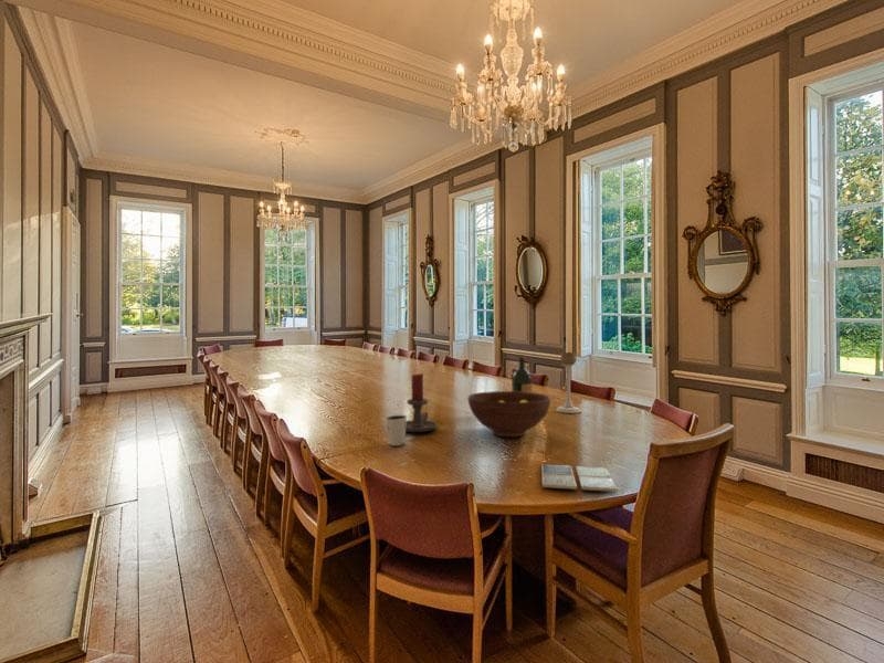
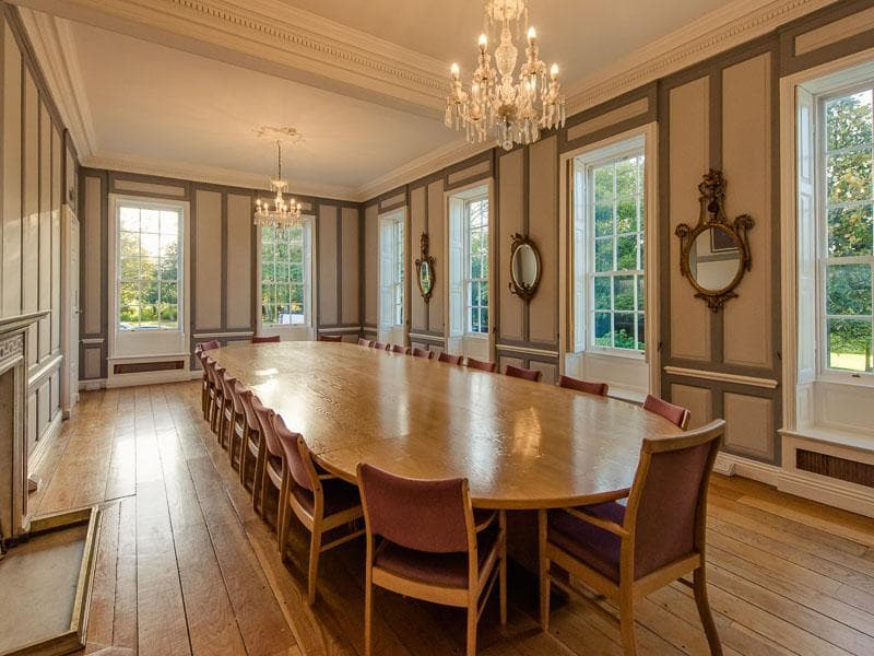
- drink coaster (573, 476)
- fruit bowl (508, 414)
- dixie cup (396, 430)
- candle holder (419, 400)
- candle holder (568, 381)
- wine bottle (522, 385)
